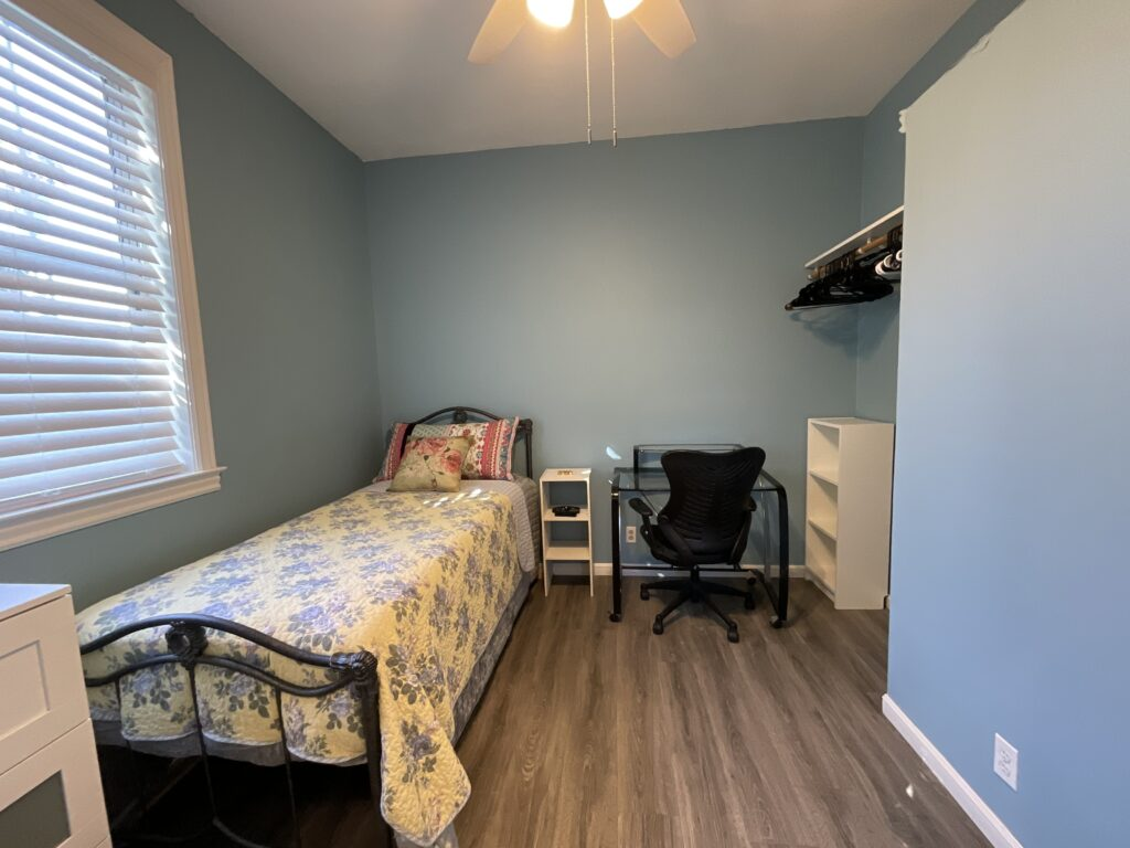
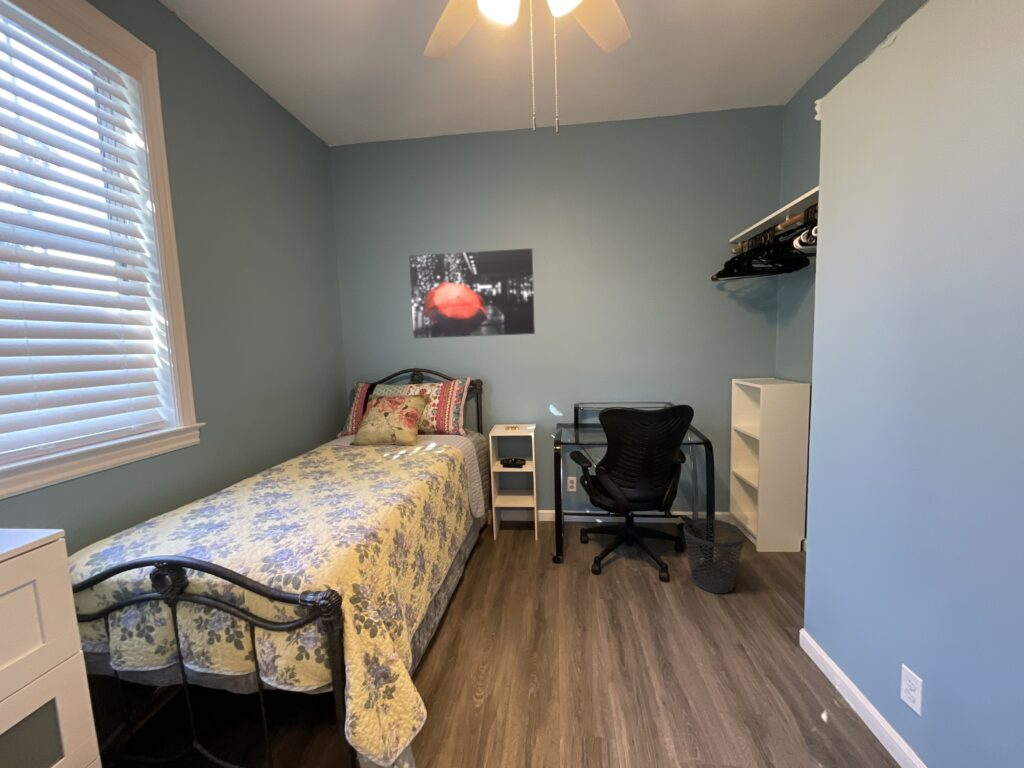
+ wall art (471, 294)
+ wastebasket (712, 556)
